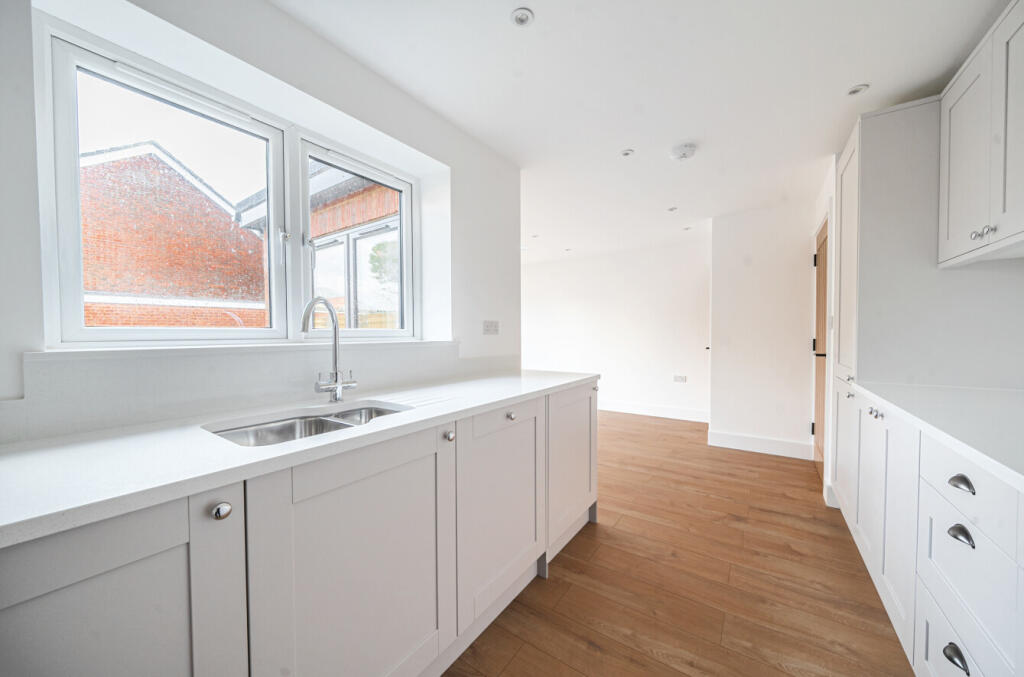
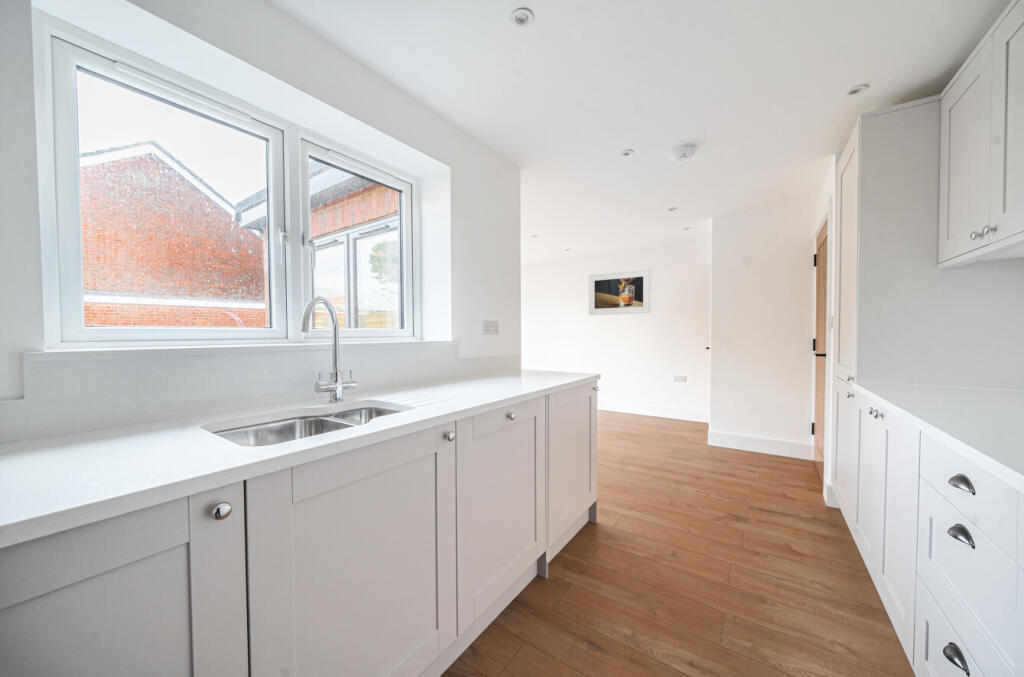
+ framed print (618, 293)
